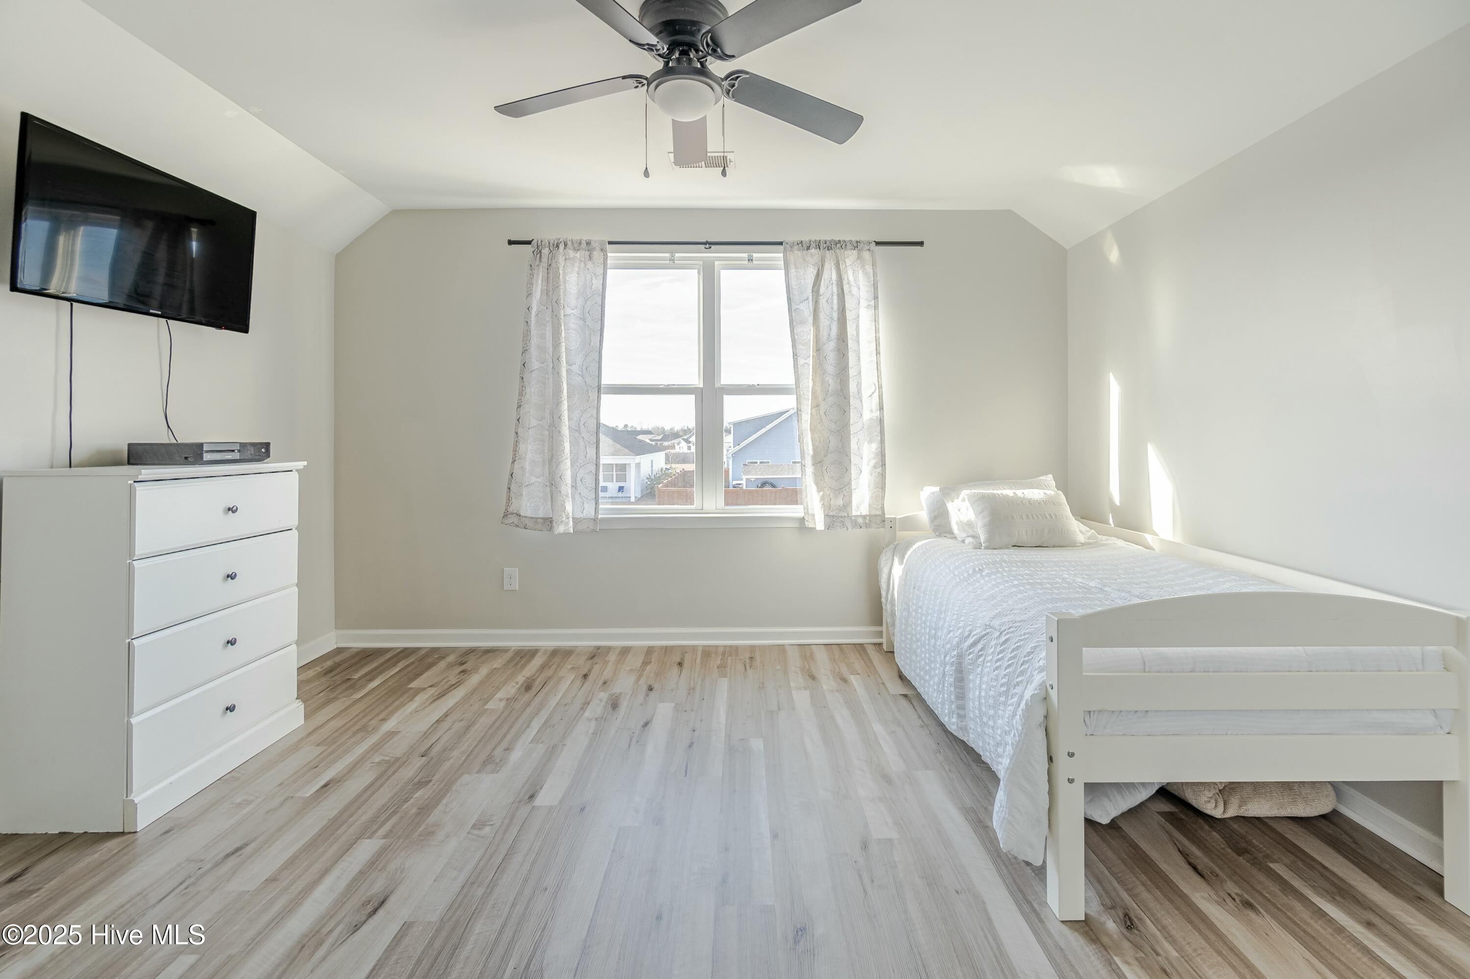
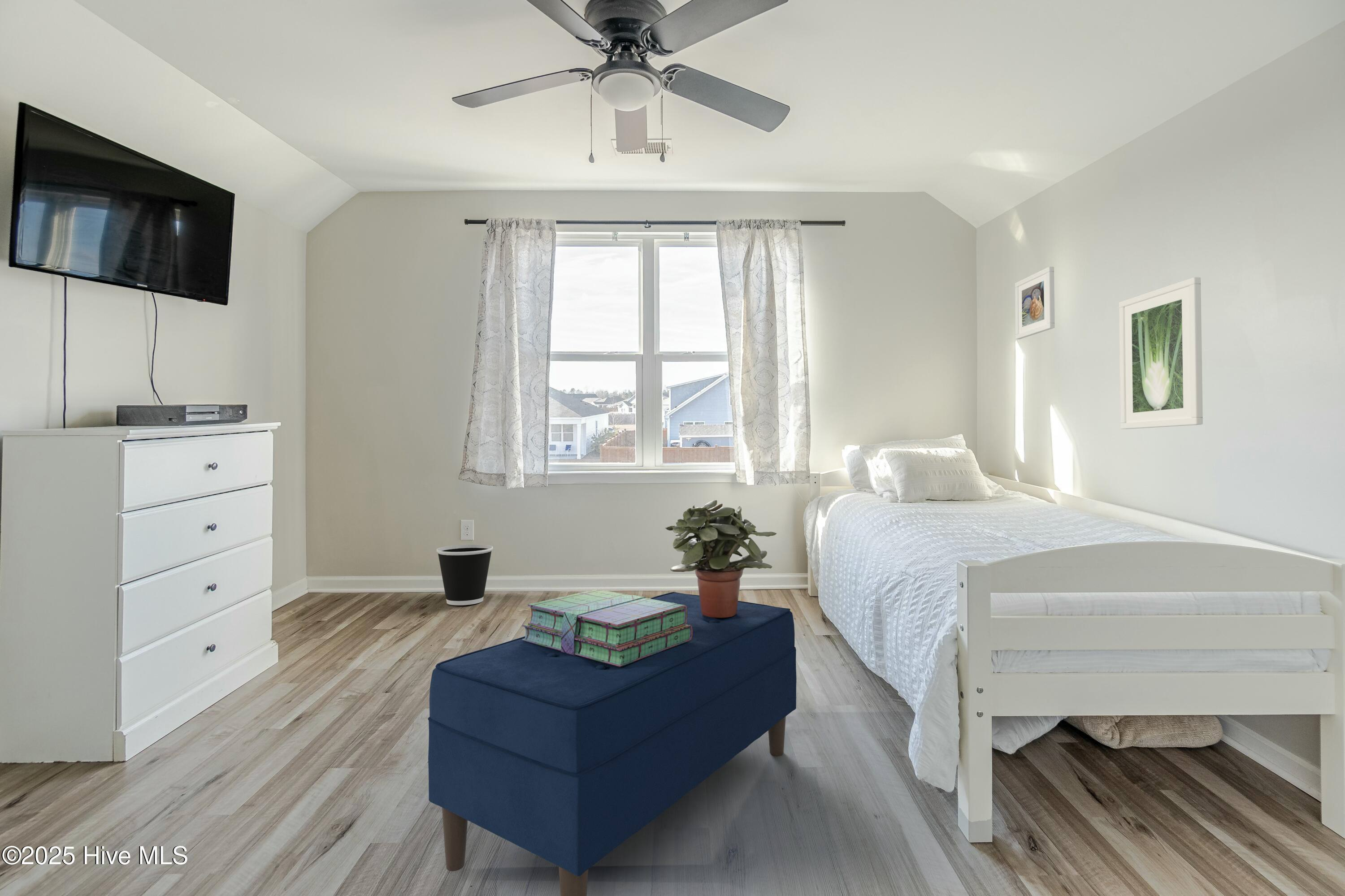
+ bench (640, 717)
+ stack of books (607, 621)
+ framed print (1157, 359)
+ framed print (1033, 304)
+ potted plant (720, 556)
+ wastebasket (465, 575)
